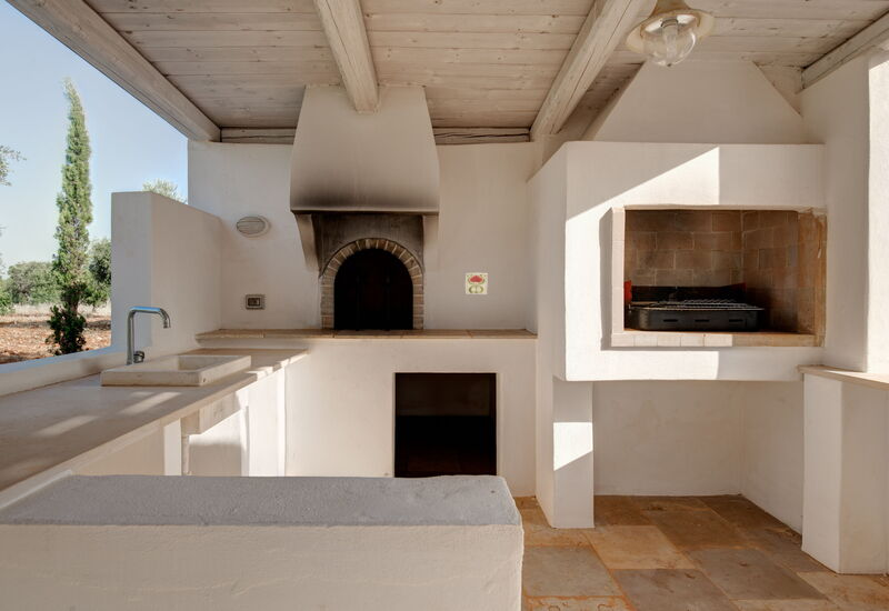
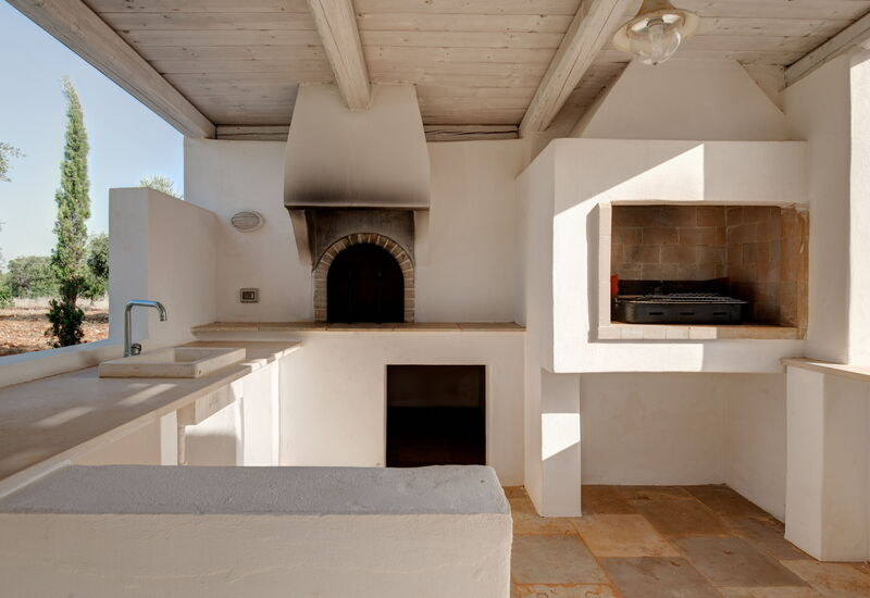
- decorative tile (476, 283)
